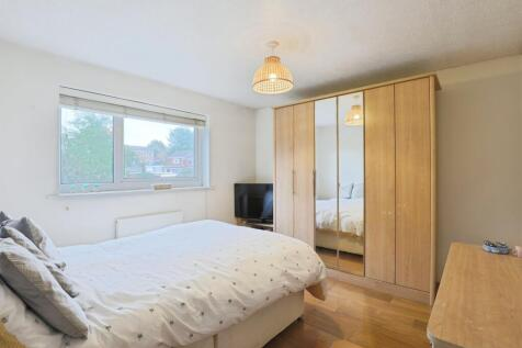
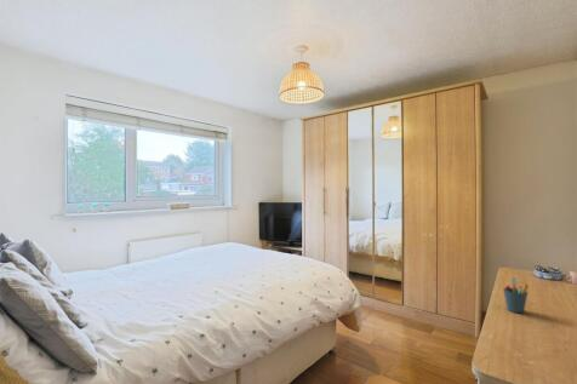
+ pen holder (515, 294)
